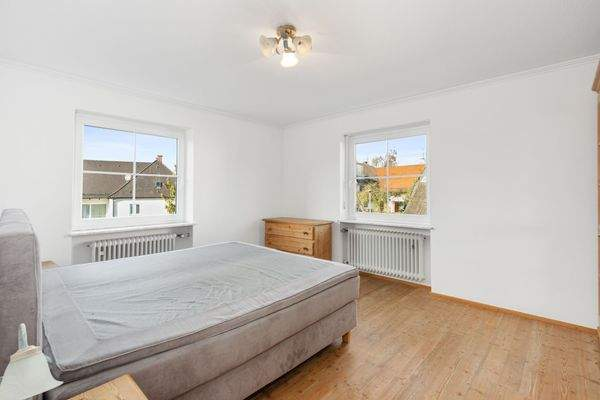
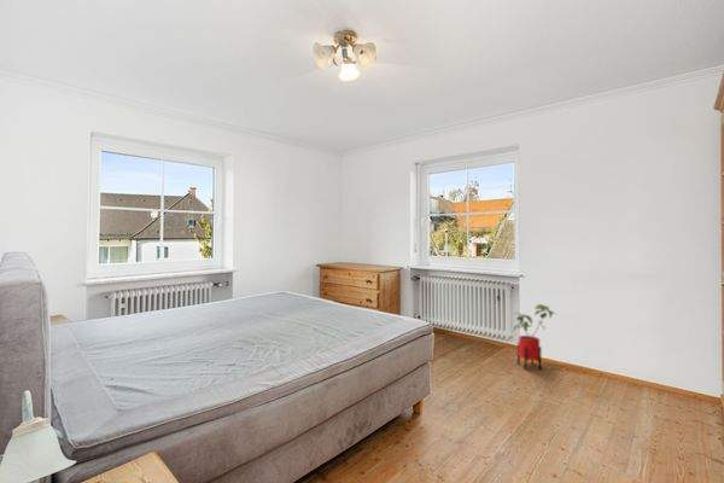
+ house plant (531, 336)
